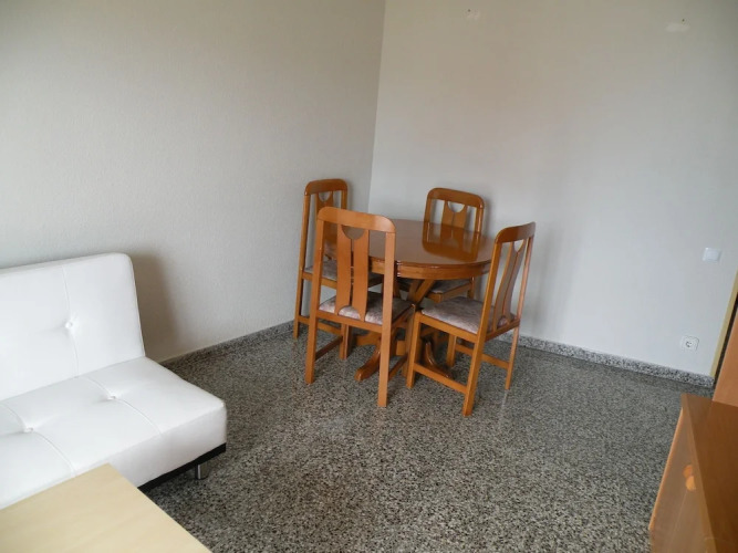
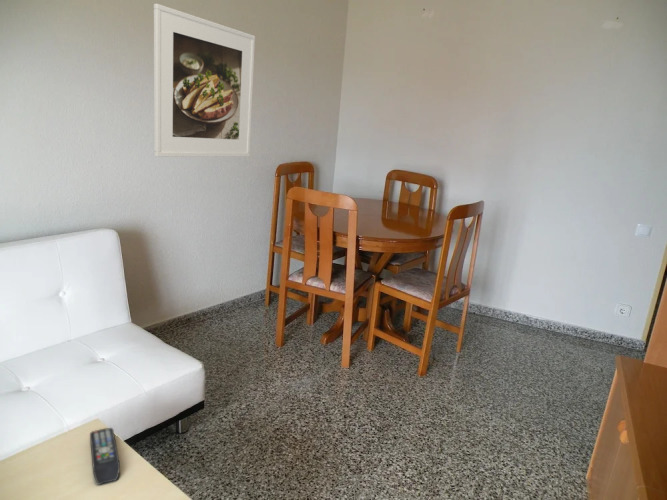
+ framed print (208, 91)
+ remote control (104, 452)
